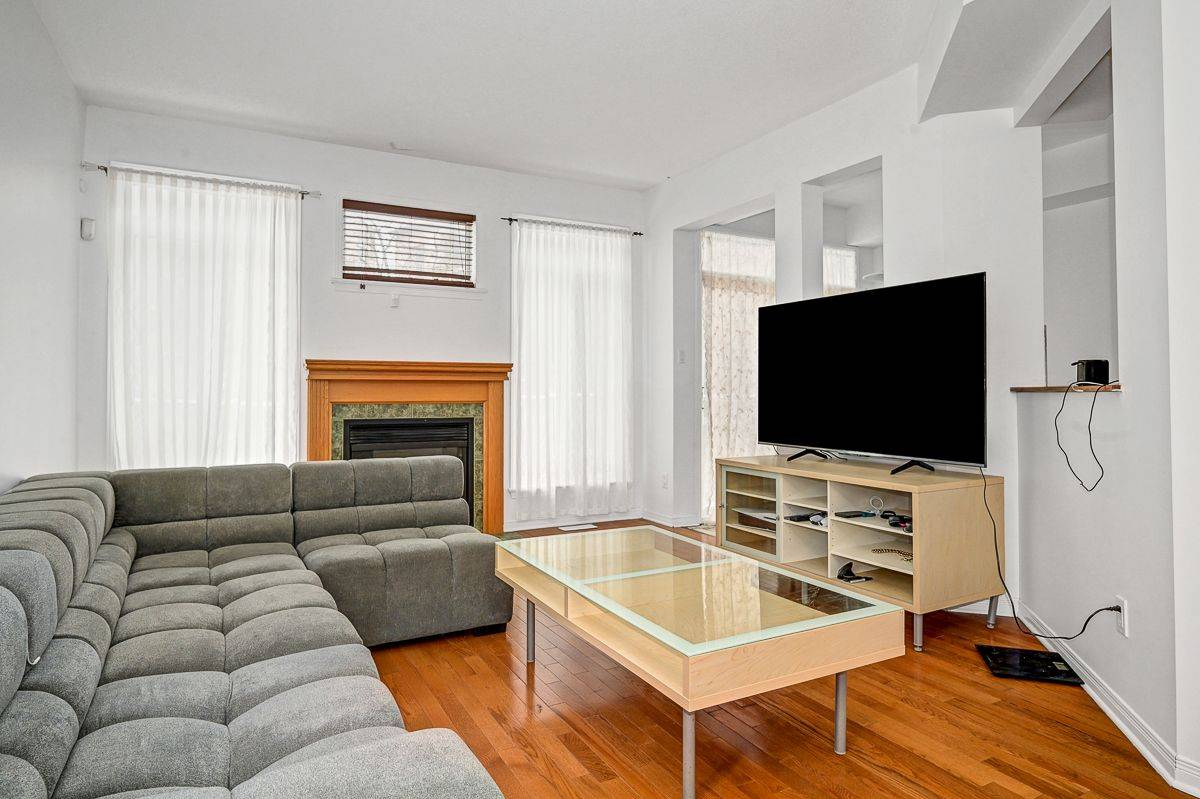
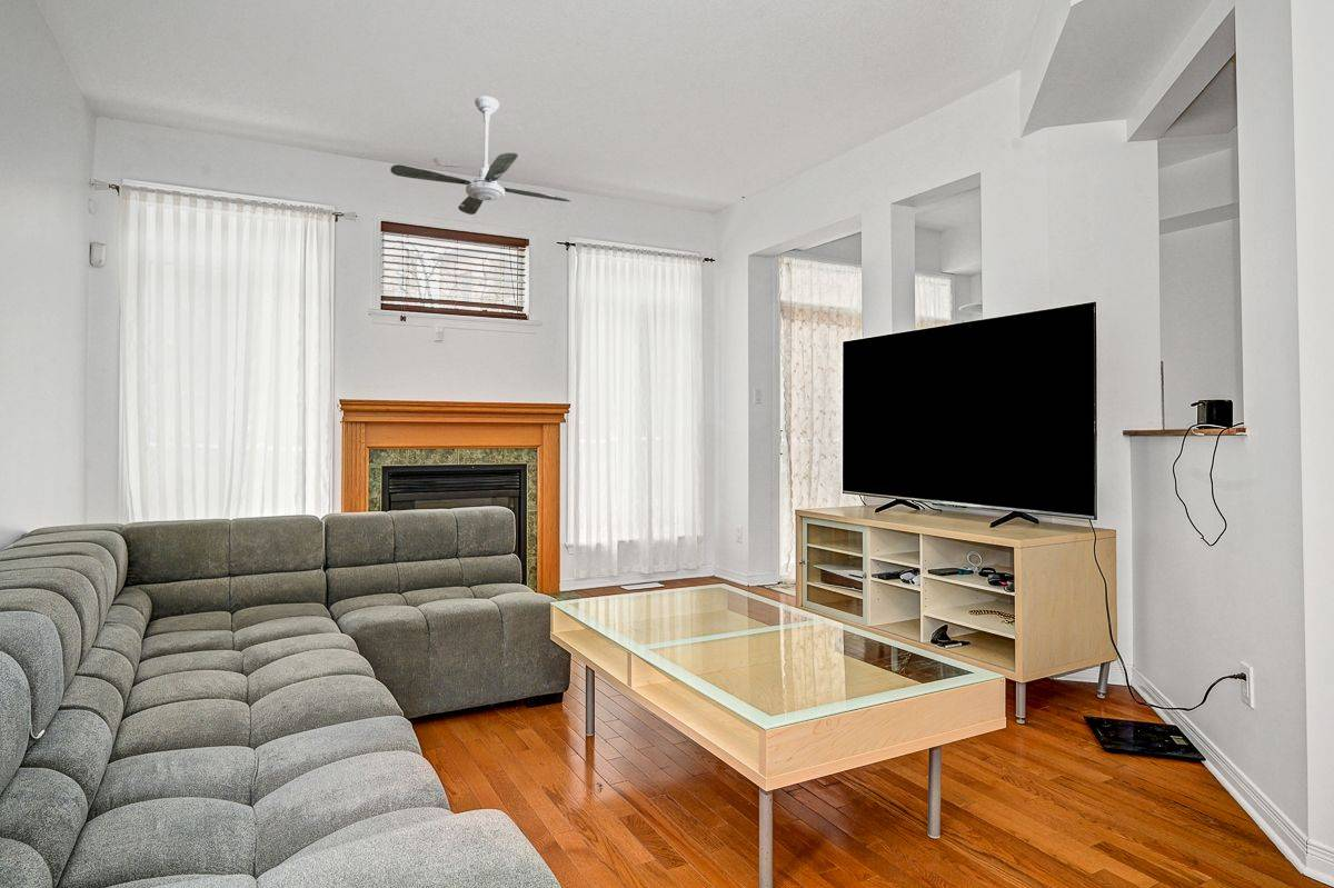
+ ceiling fan (485, 148)
